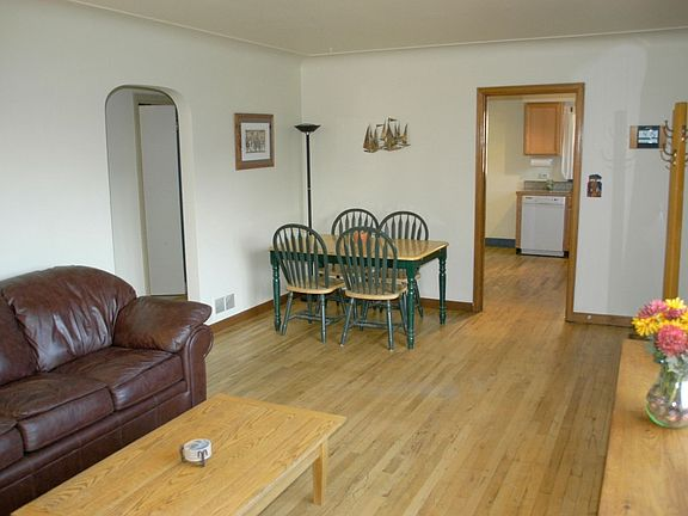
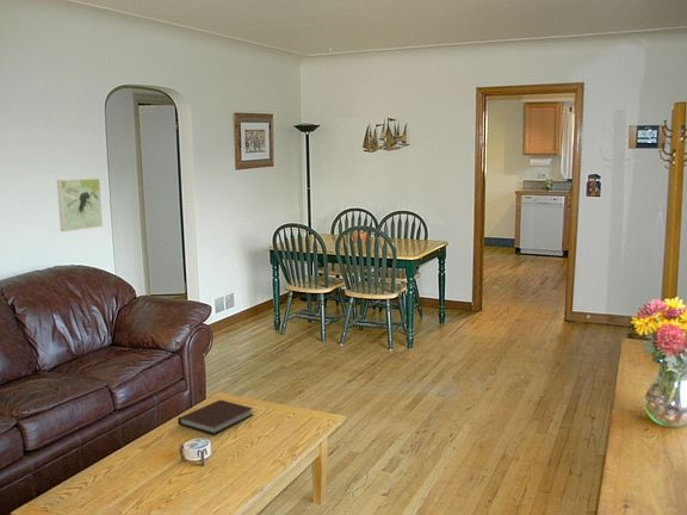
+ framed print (80, 204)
+ notebook (216, 416)
